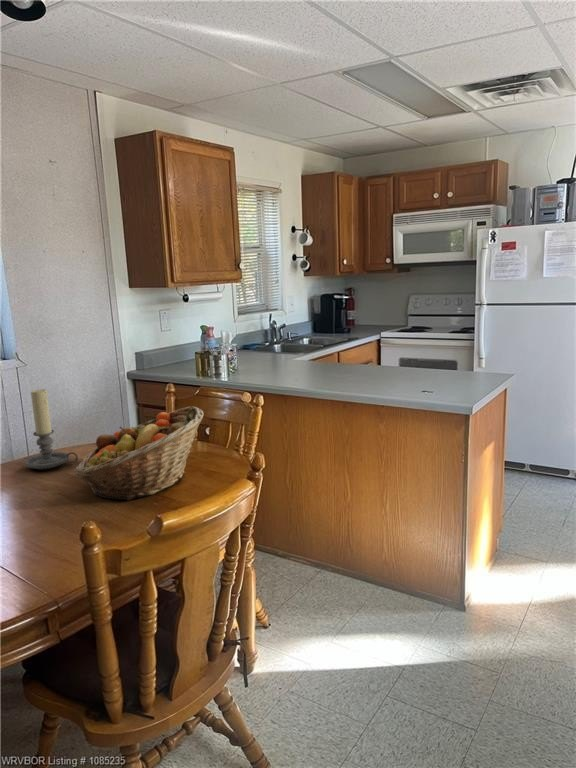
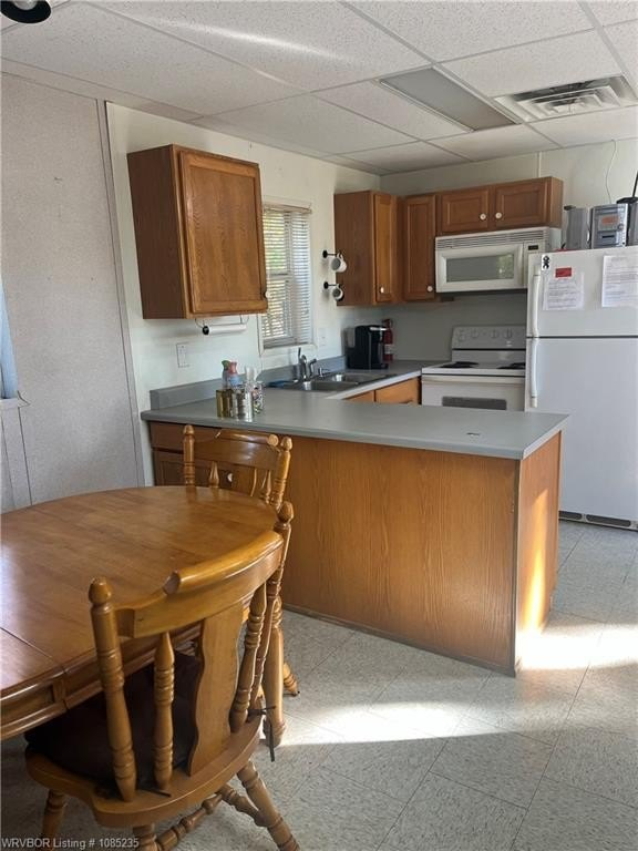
- fruit basket (143, 448)
- candle holder (47, 427)
